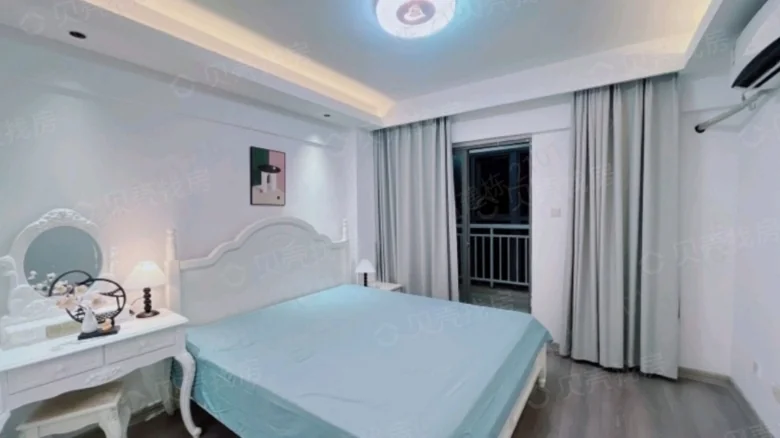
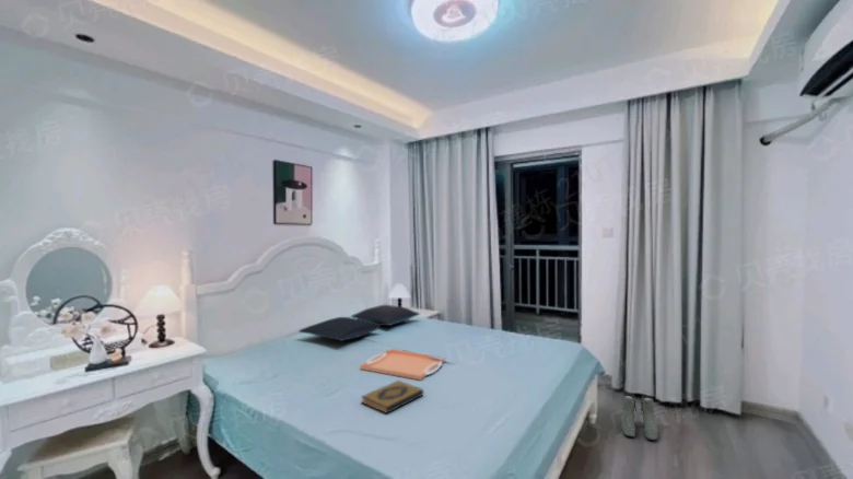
+ boots (641, 412)
+ pillow (385, 315)
+ serving tray (404, 362)
+ pillow (340, 328)
+ hardback book (393, 396)
